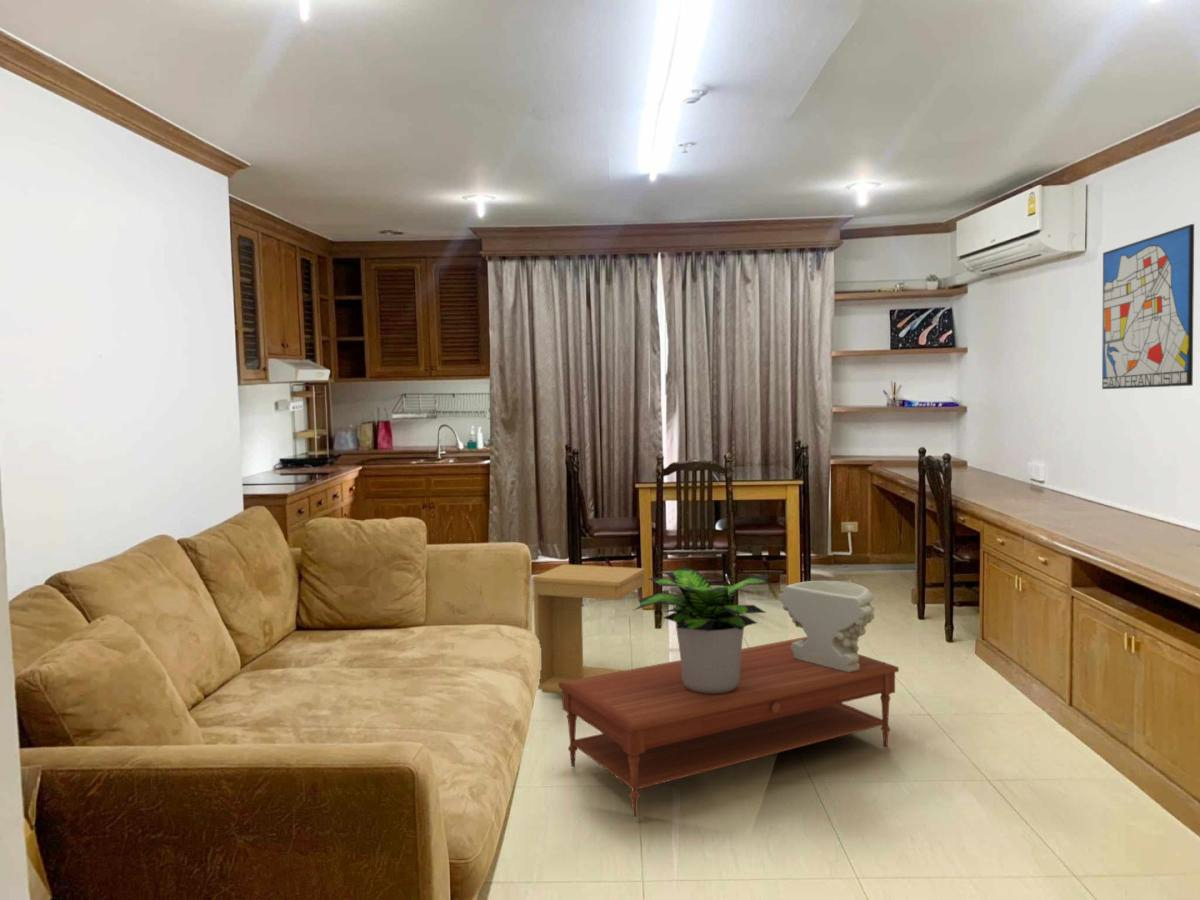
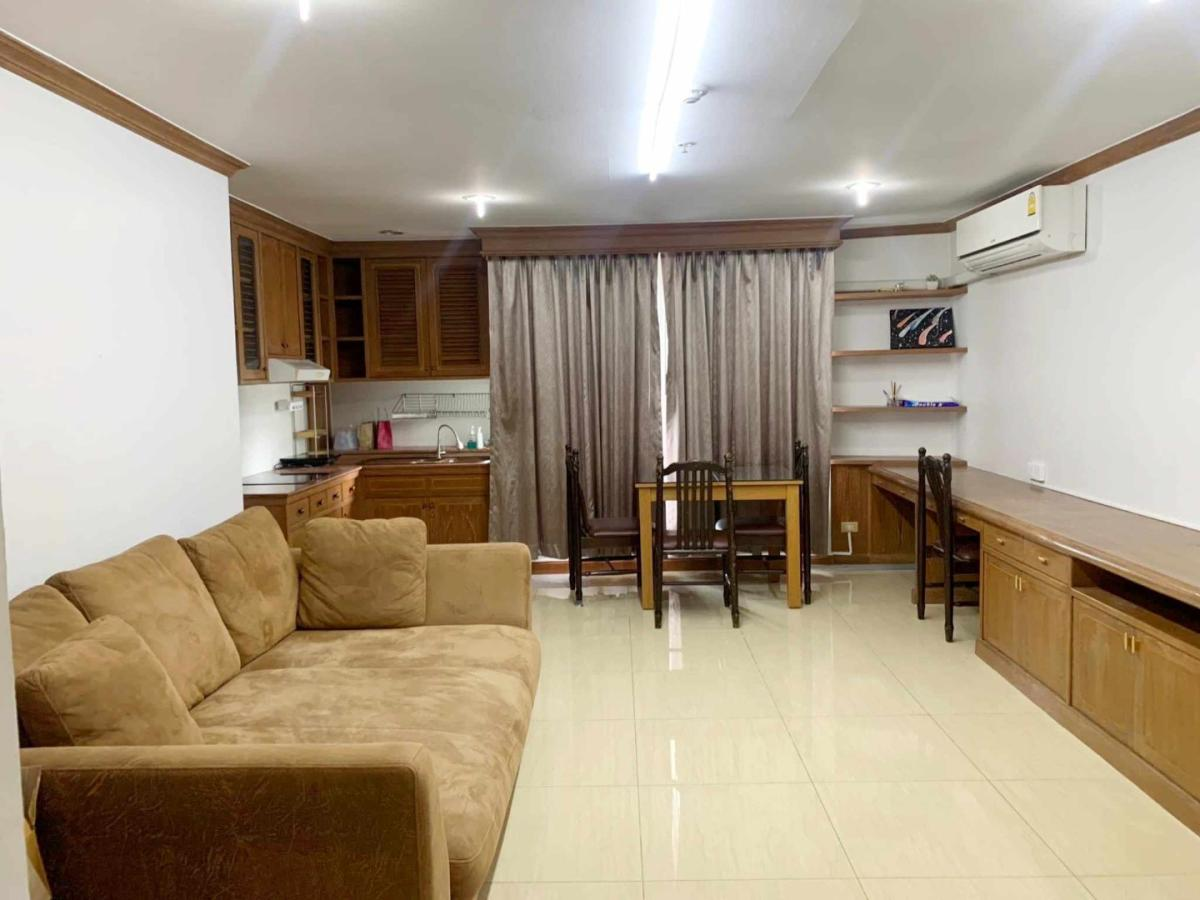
- coffee table (731, 715)
- side table (581, 631)
- decorative bowl (835, 624)
- wall art (1143, 313)
- potted plant (703, 630)
